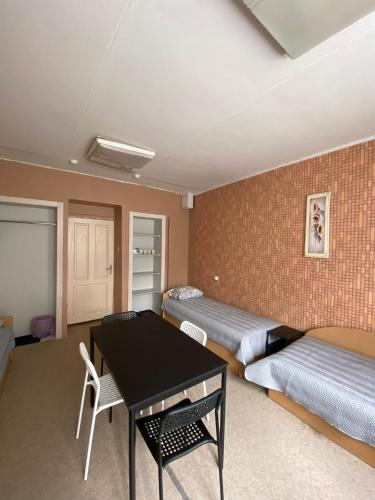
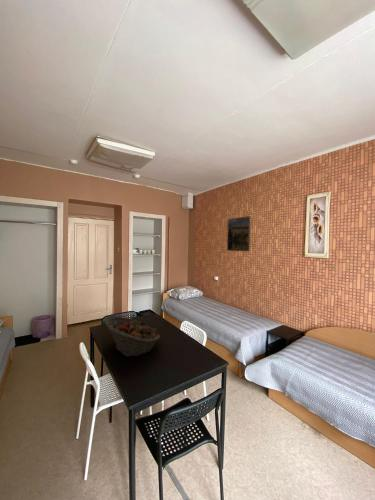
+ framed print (238, 234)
+ fruit basket (132, 333)
